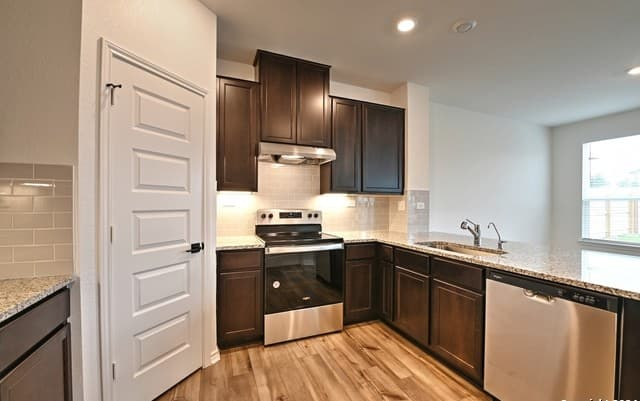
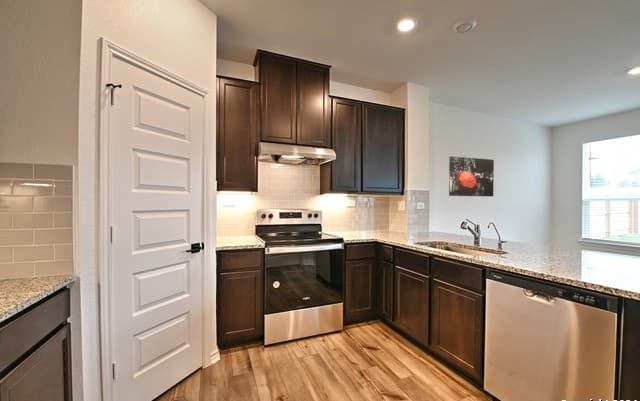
+ wall art (472, 177)
